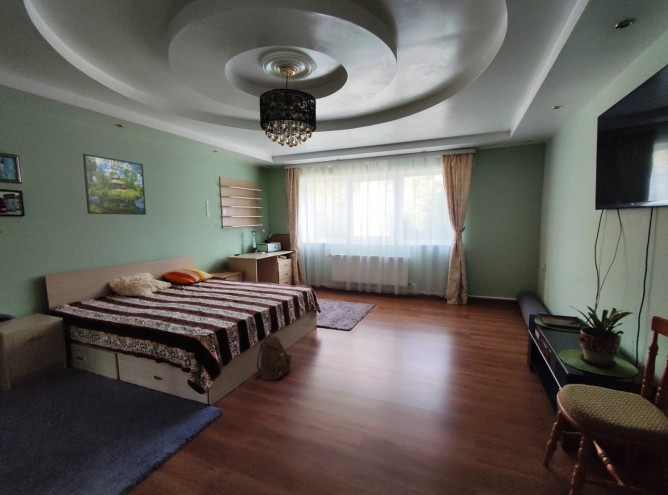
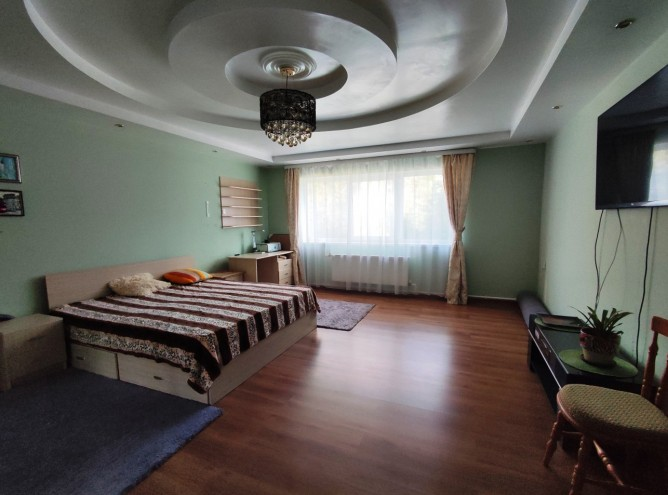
- backpack (273, 354)
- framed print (117, 187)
